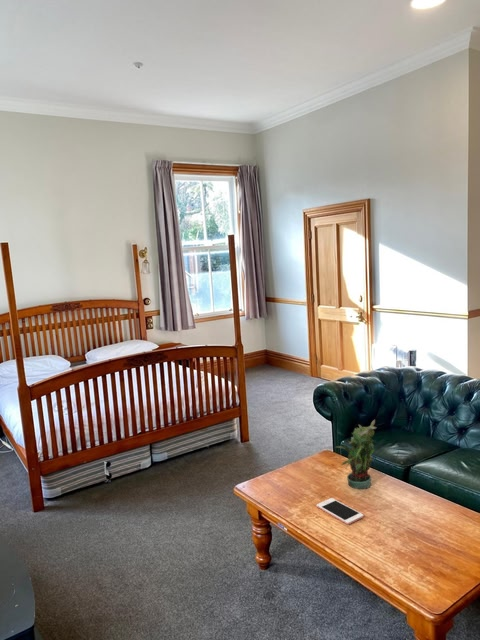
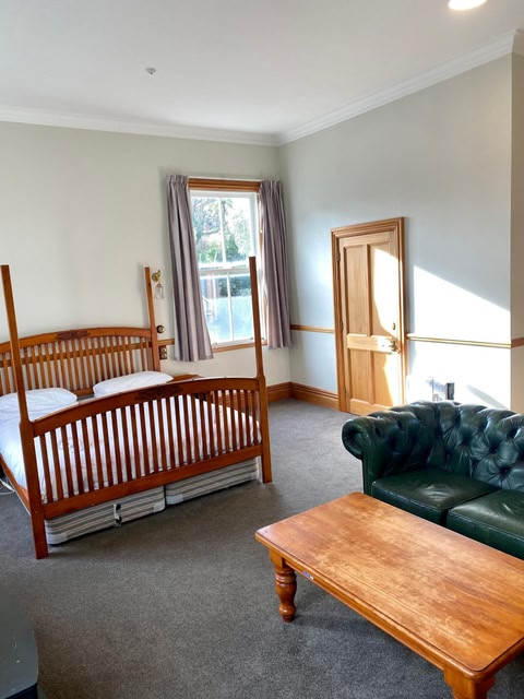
- cell phone (339, 510)
- potted plant (361, 454)
